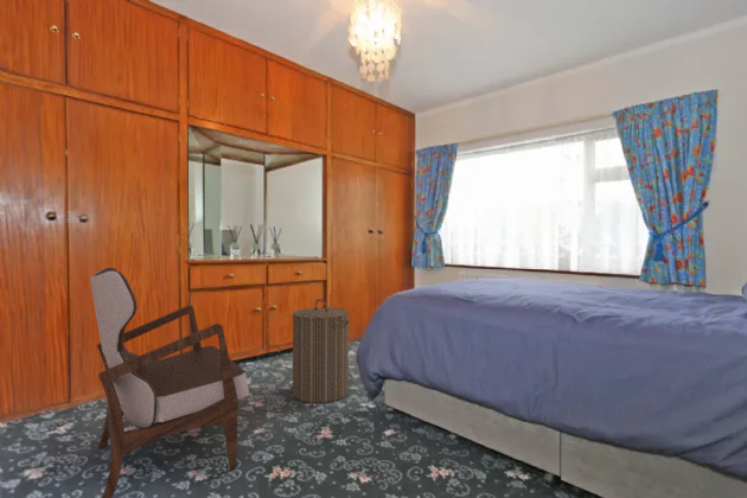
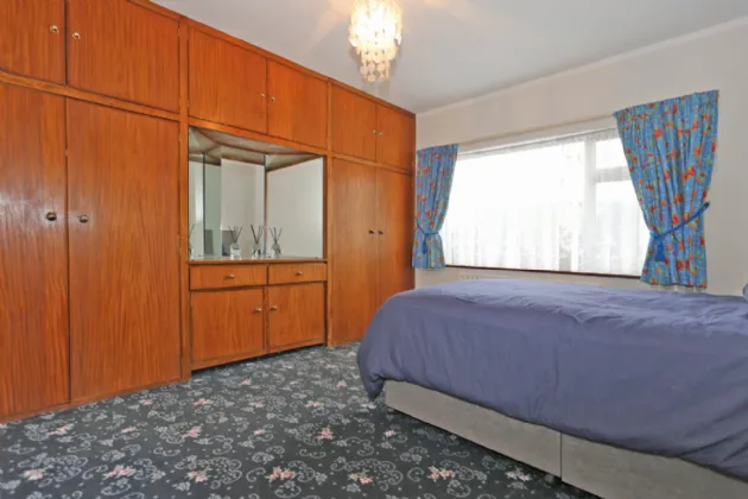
- armchair (172, 359)
- laundry hamper (320, 345)
